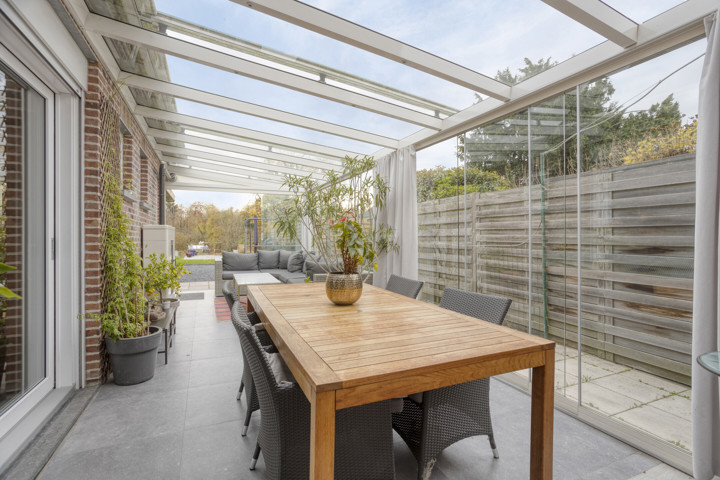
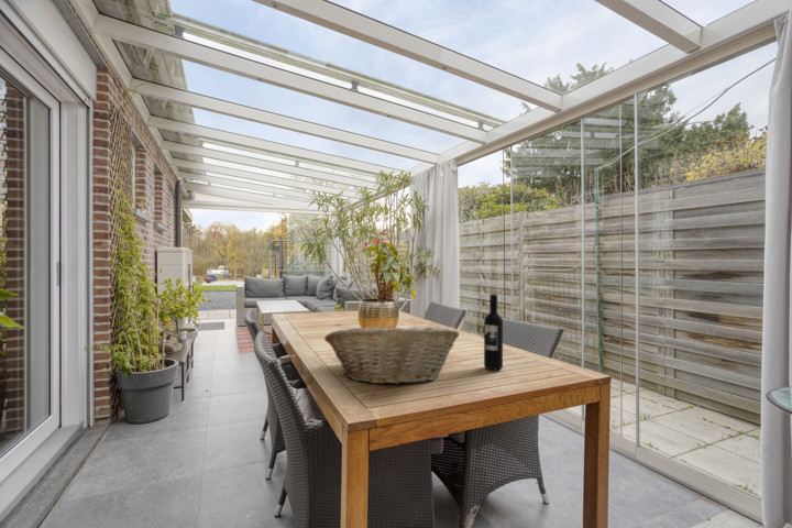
+ fruit basket (392, 346)
+ wine bottle (493, 331)
